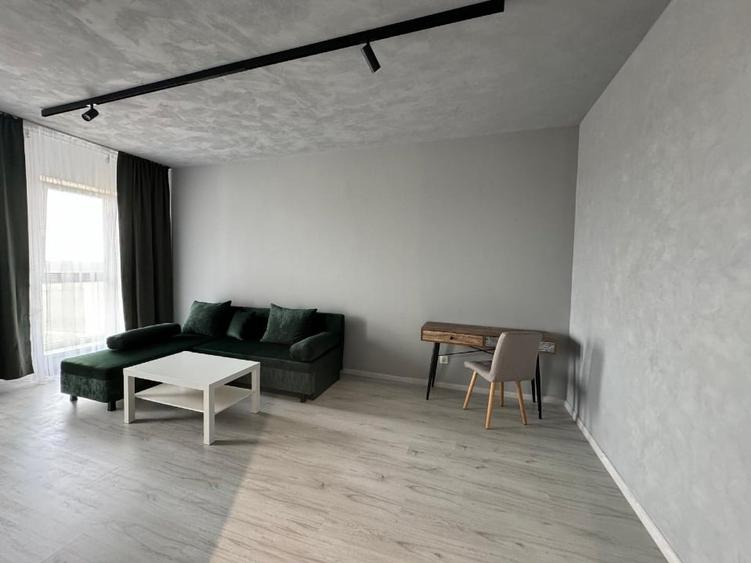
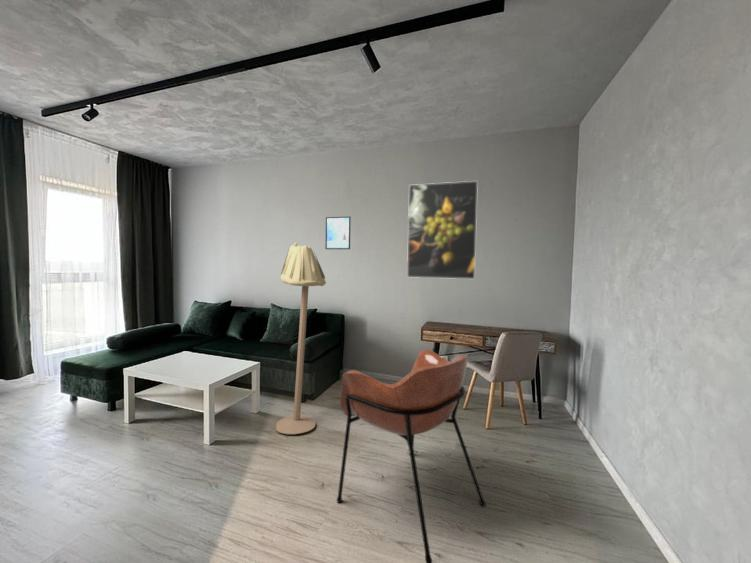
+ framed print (441, 231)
+ armchair (411, 424)
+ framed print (337, 233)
+ floor lamp (302, 333)
